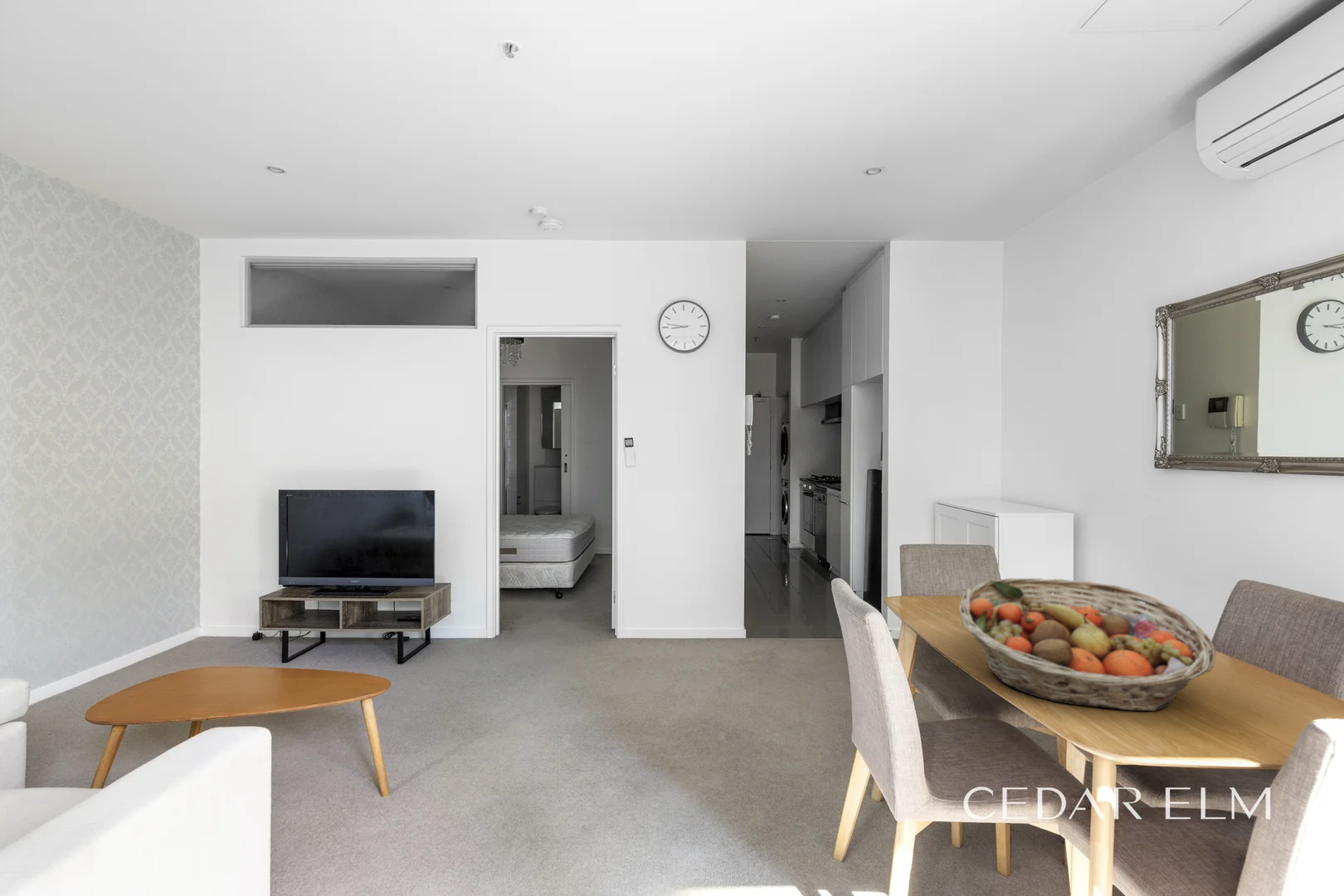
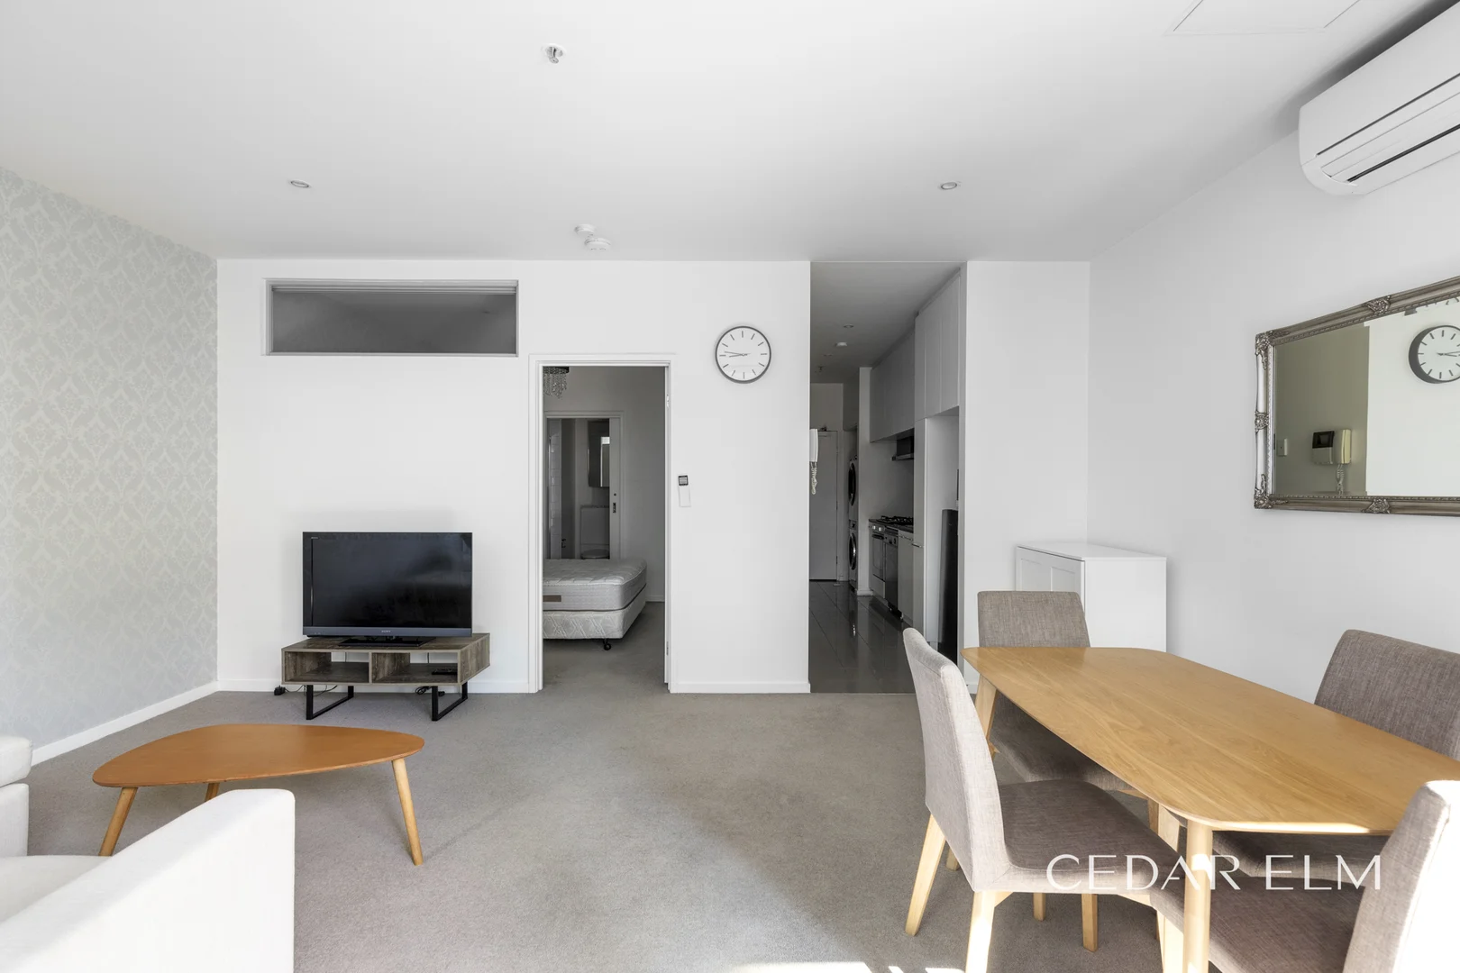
- fruit basket (1074, 638)
